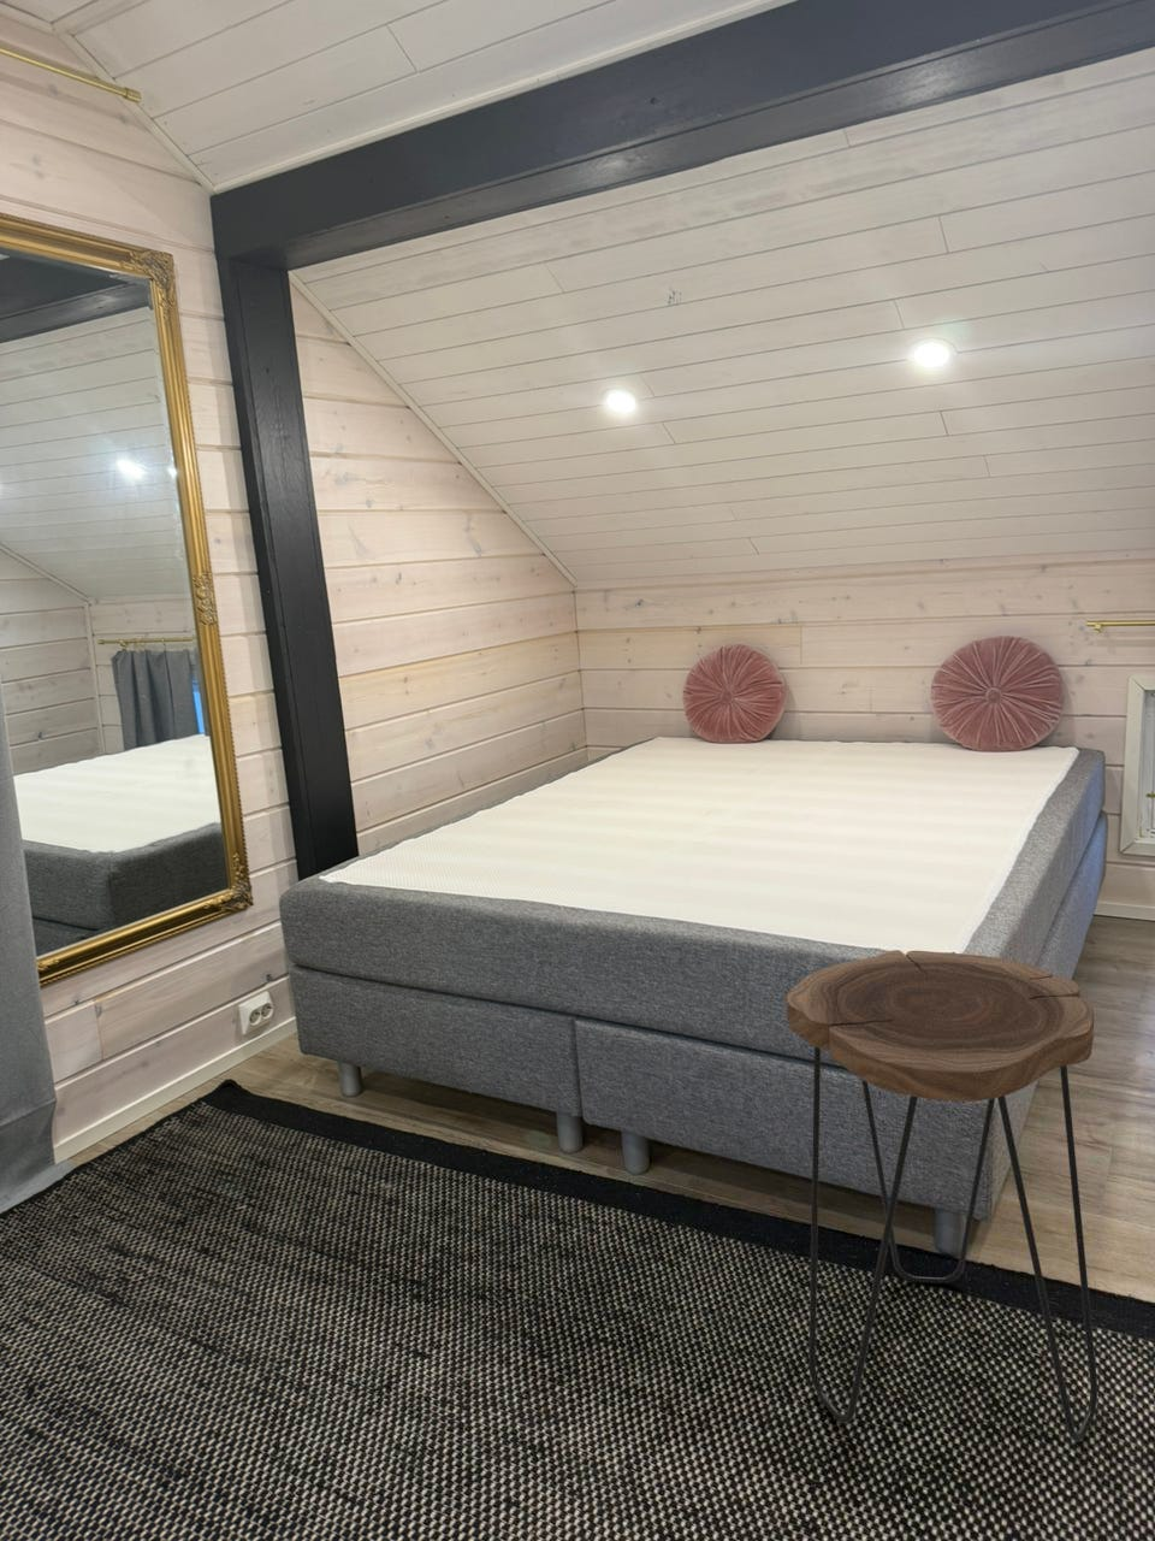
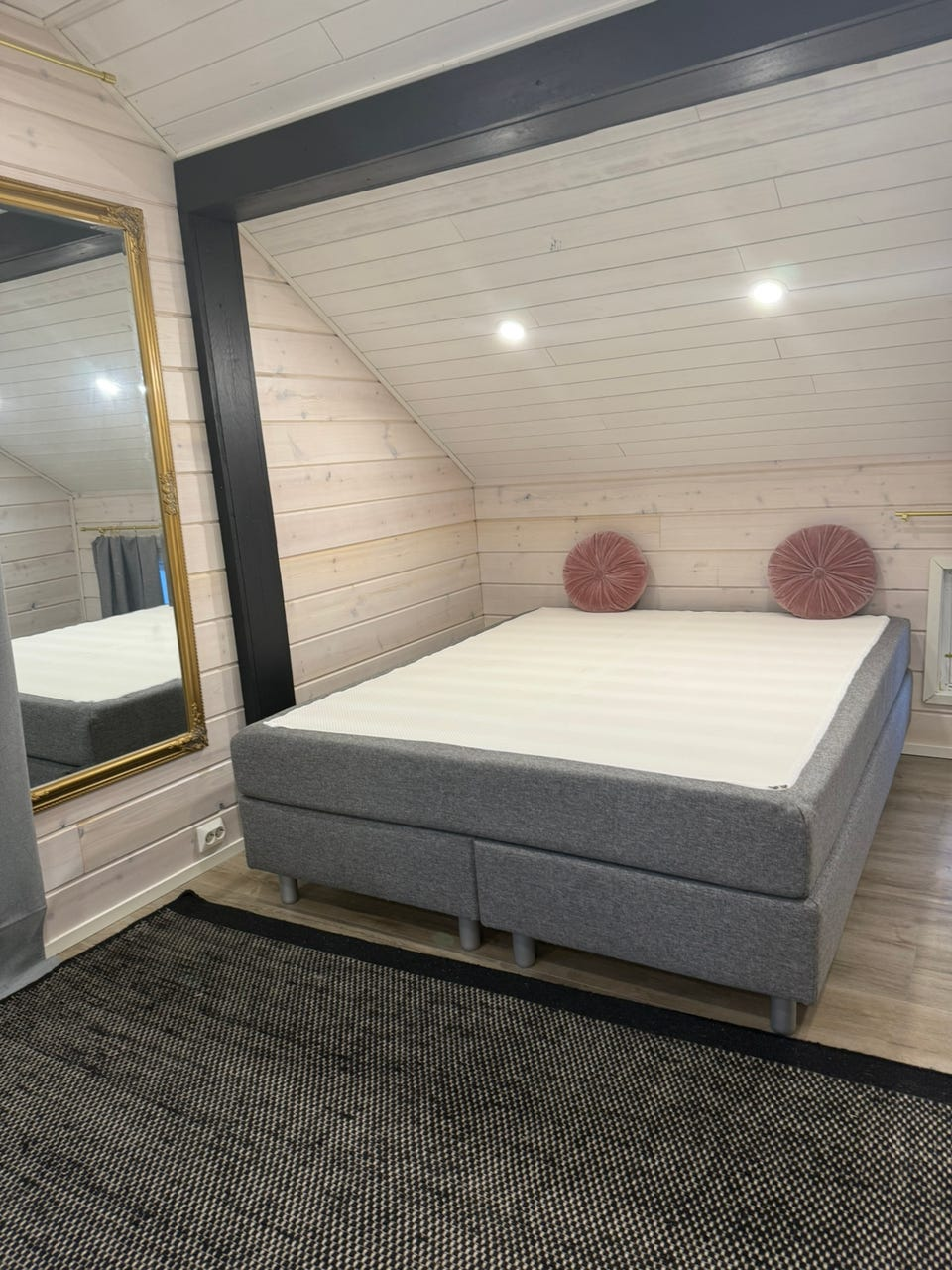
- side table (969, 1199)
